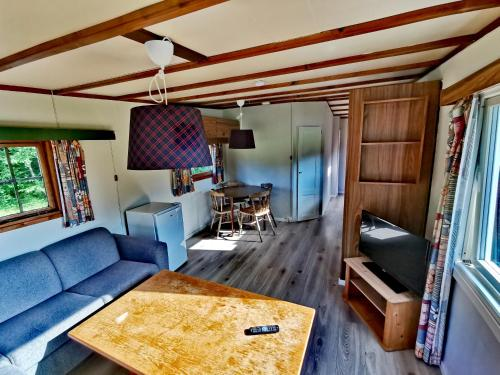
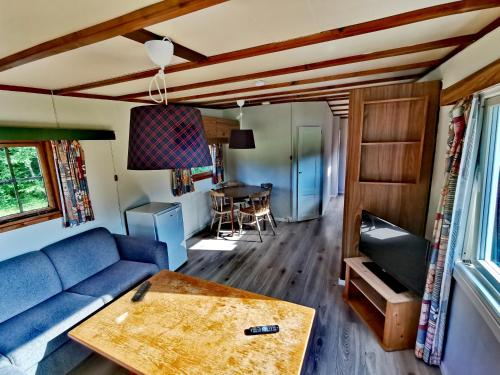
+ remote control (141, 290)
